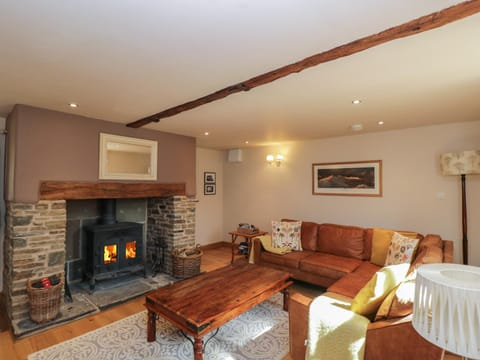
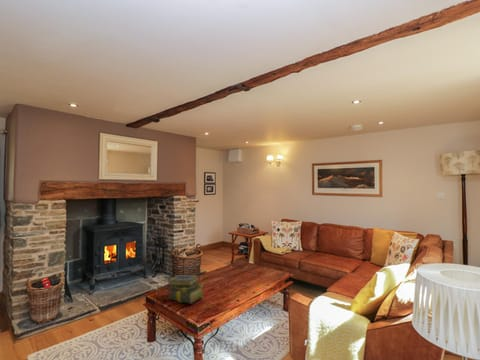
+ stack of books (184, 287)
